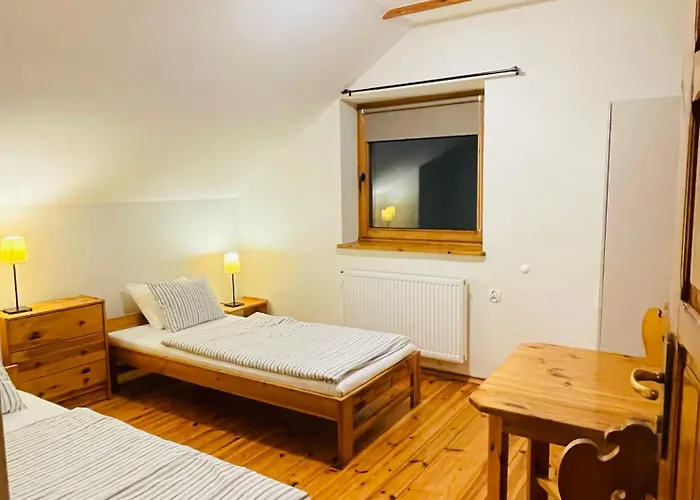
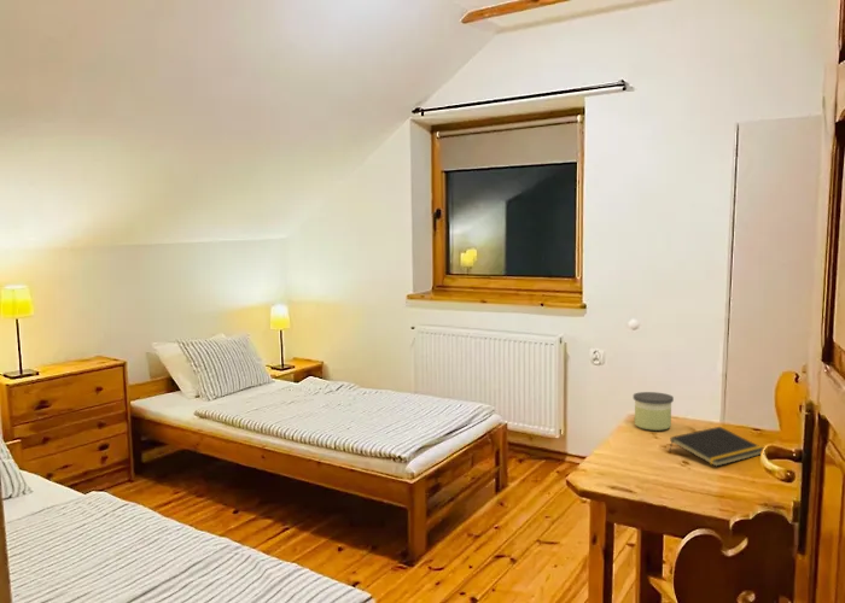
+ notepad (717, 445)
+ candle (652, 411)
